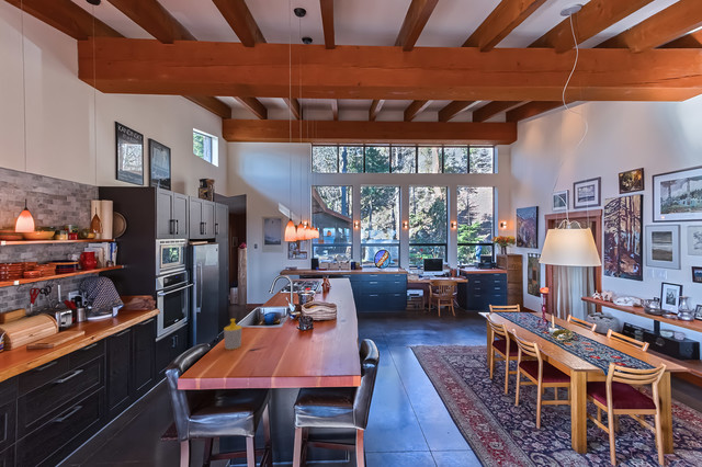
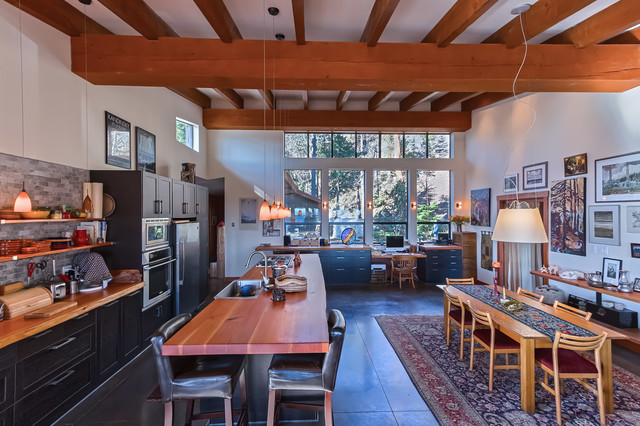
- soap bottle (233, 332)
